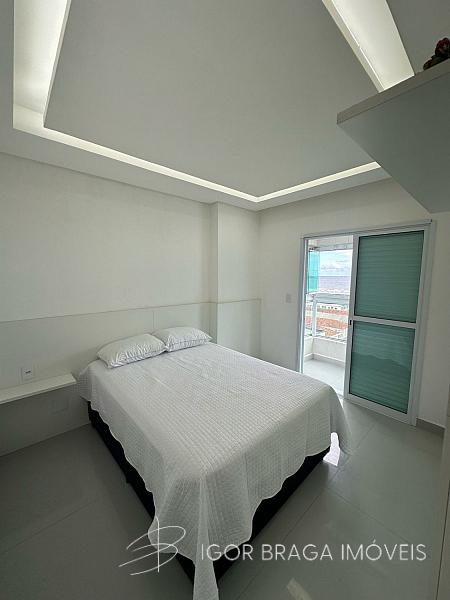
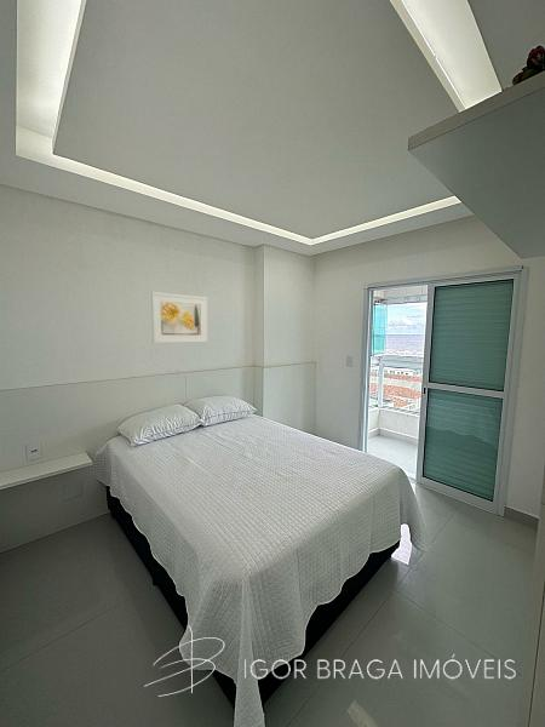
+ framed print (180, 319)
